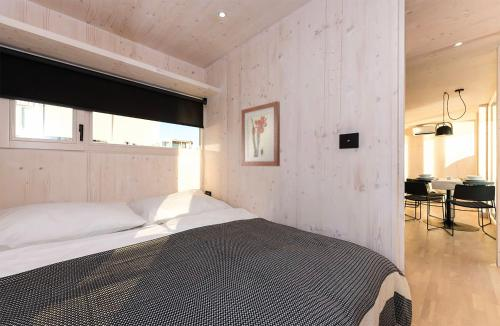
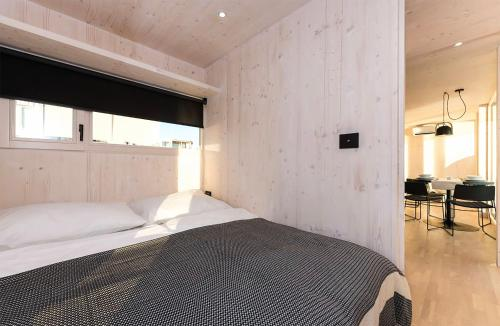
- wall art (259, 136)
